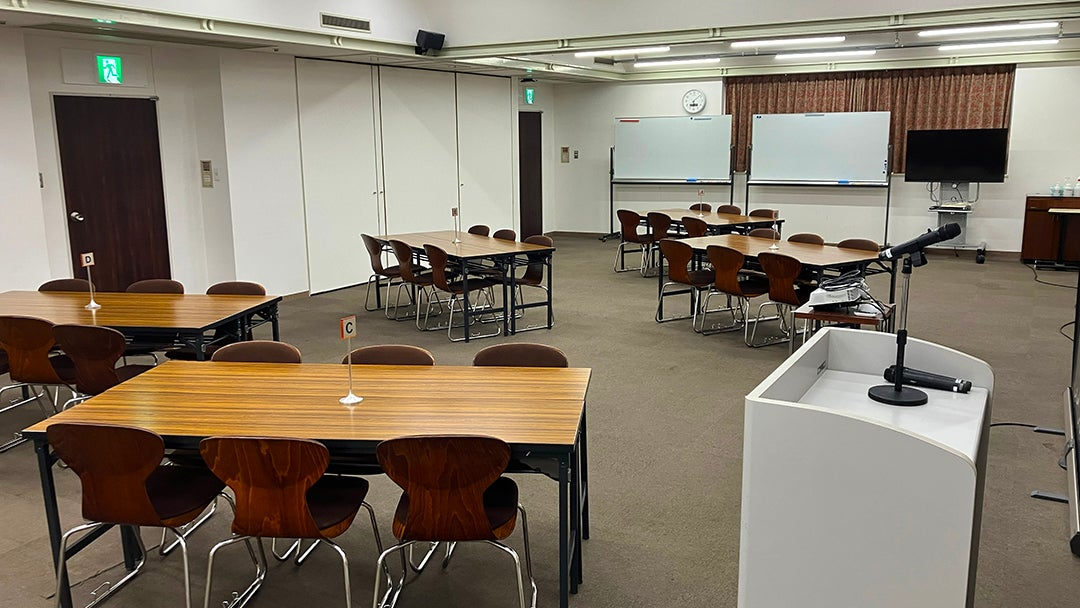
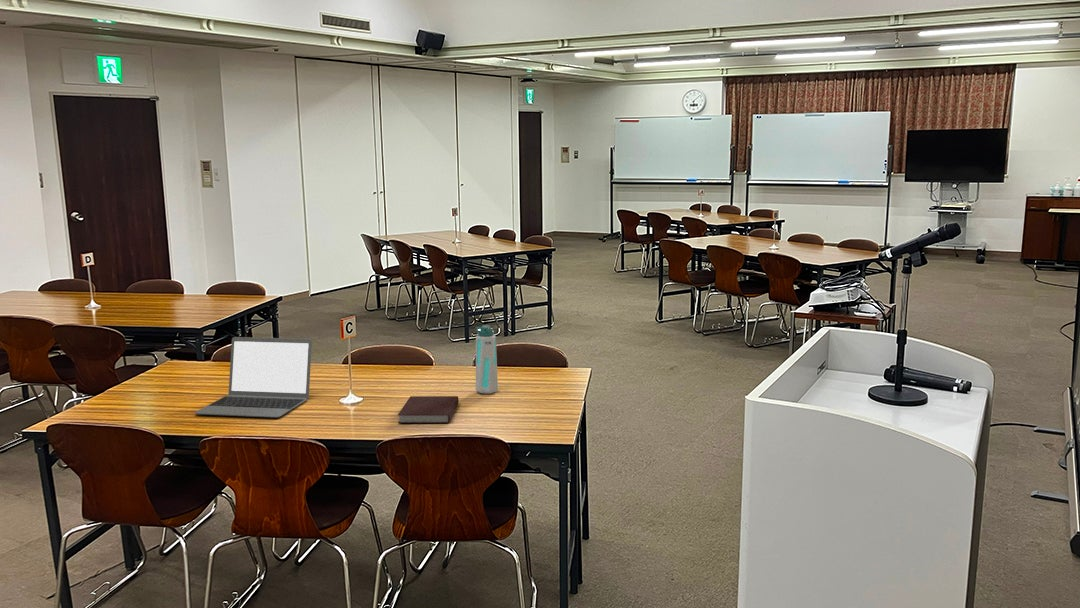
+ water bottle (485, 358)
+ notebook (429, 409)
+ laptop (254, 375)
